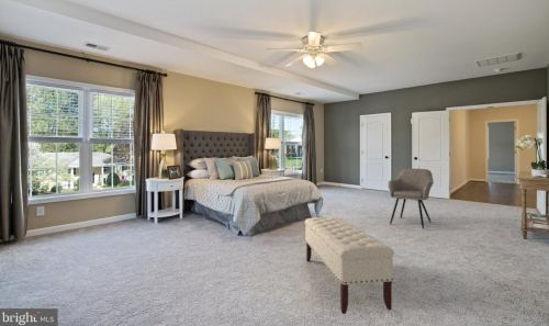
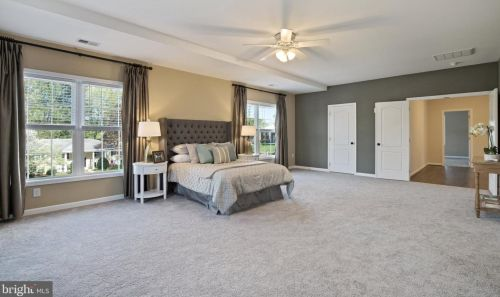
- bench (340, 255)
- armchair (411, 195)
